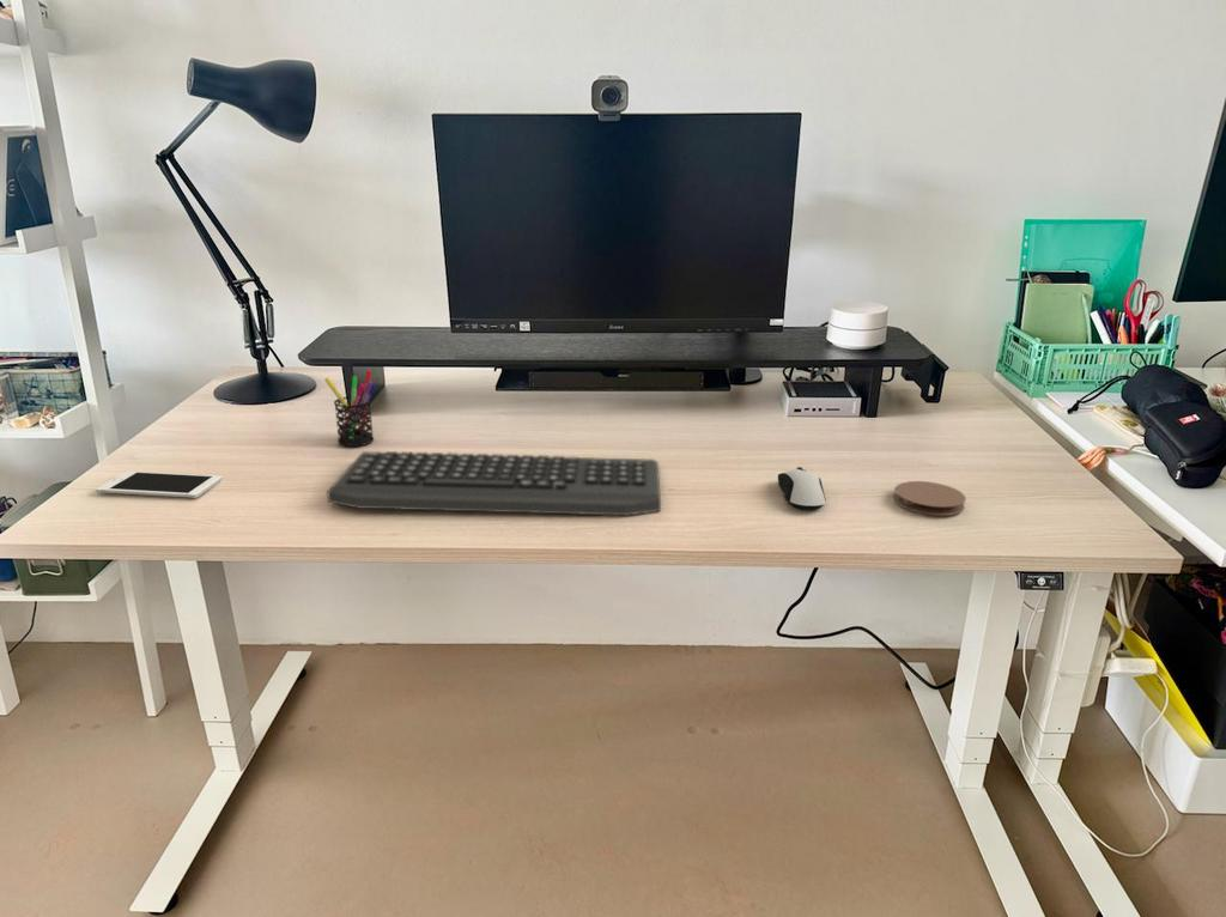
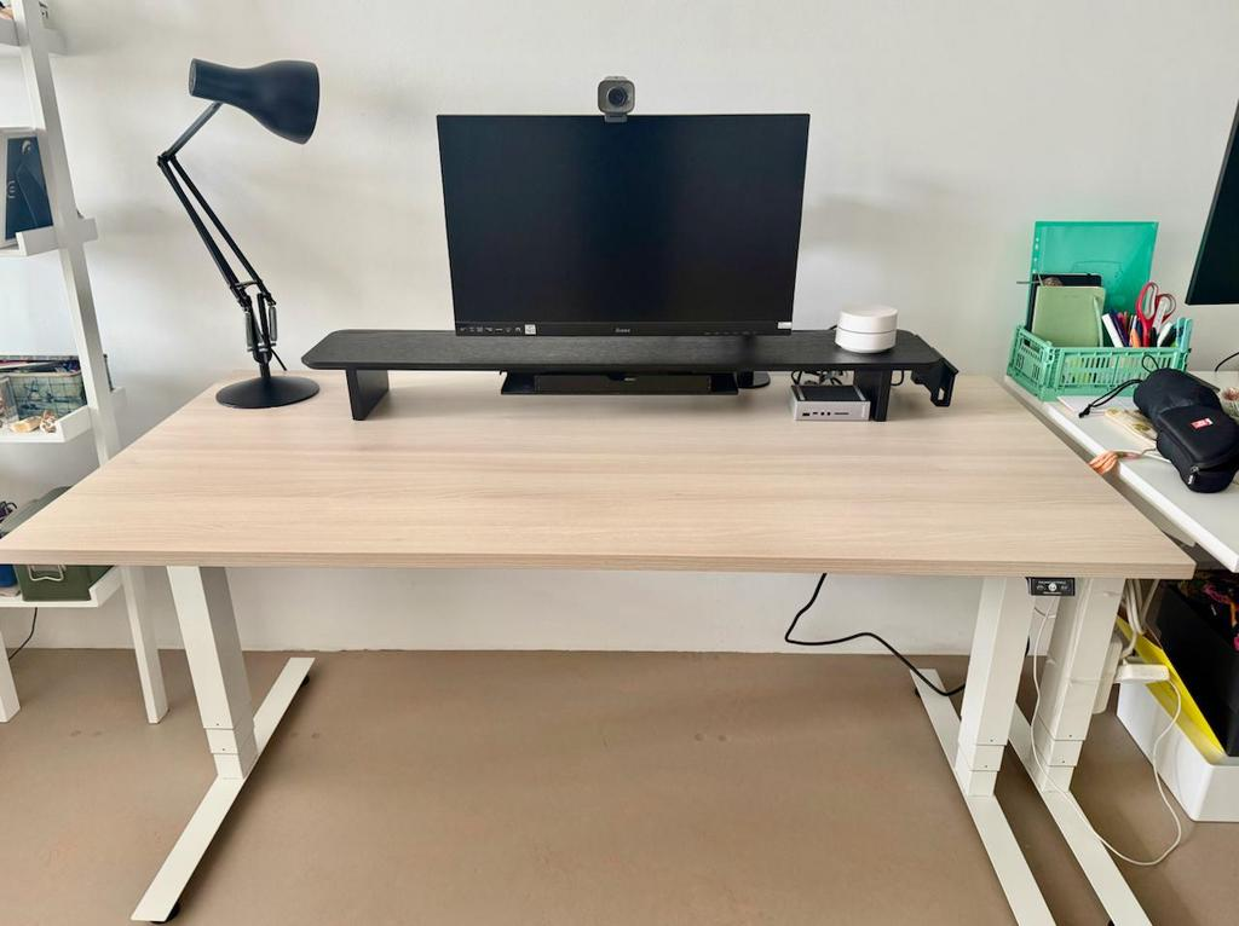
- pen holder (354, 405)
- computer mouse (802, 484)
- cell phone (159, 484)
- coaster (929, 497)
- keyboard (500, 479)
